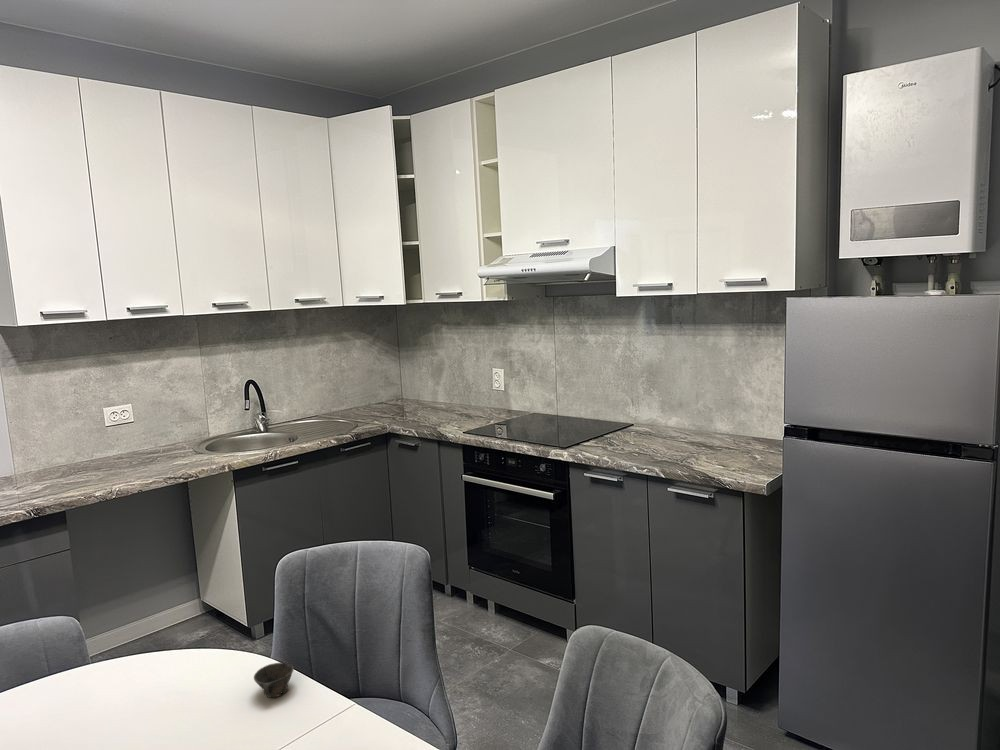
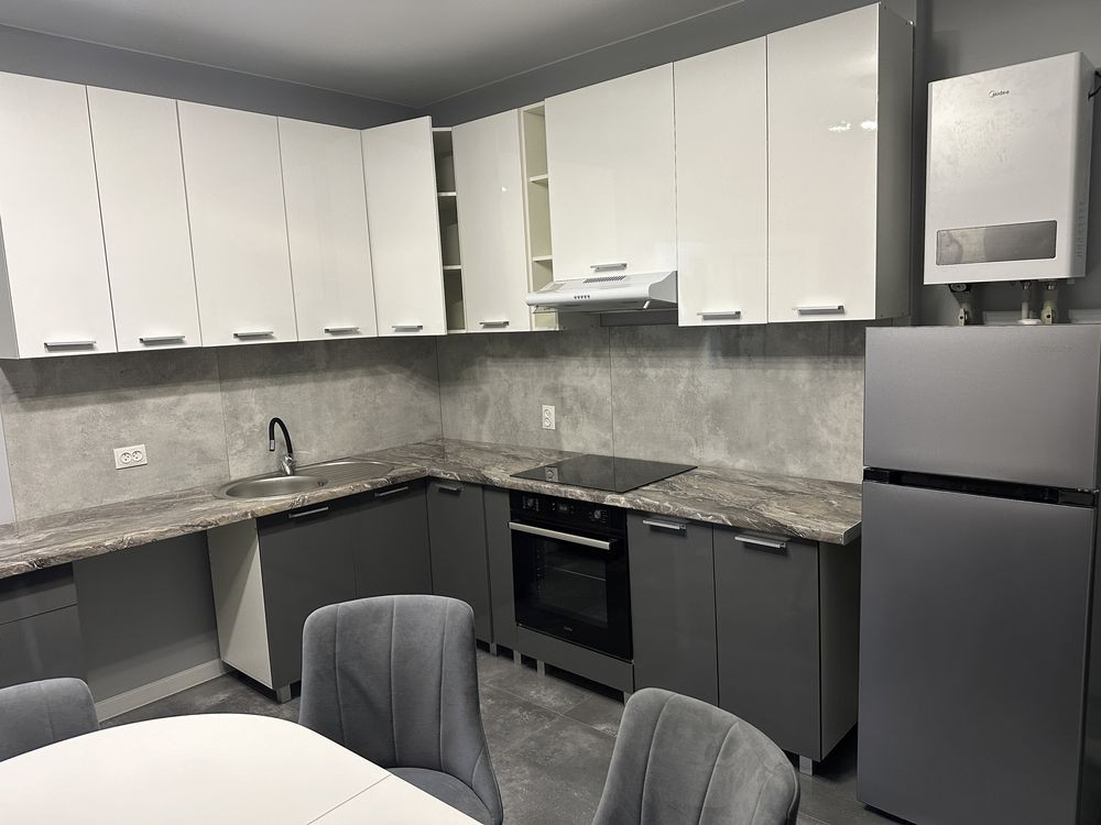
- cup (273, 683)
